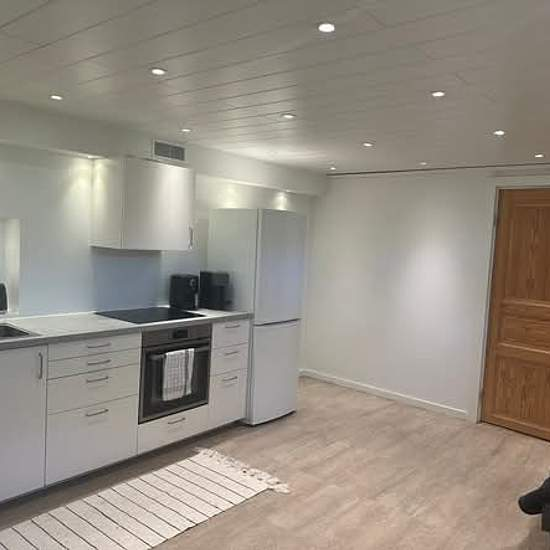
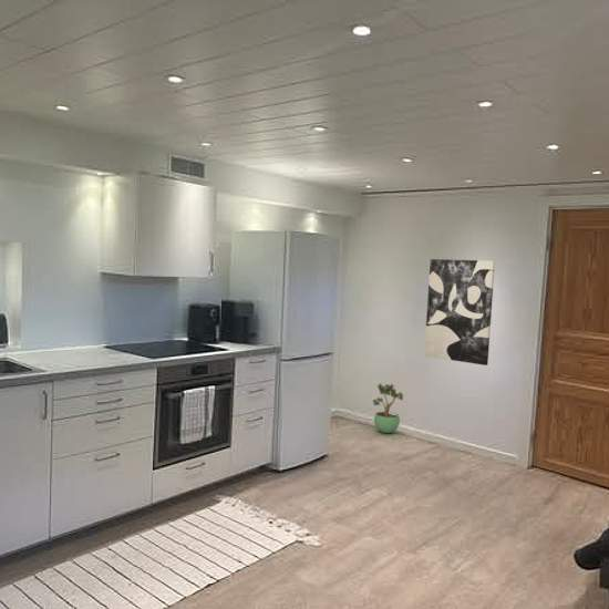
+ potted plant (389, 407)
+ wall art (457, 310)
